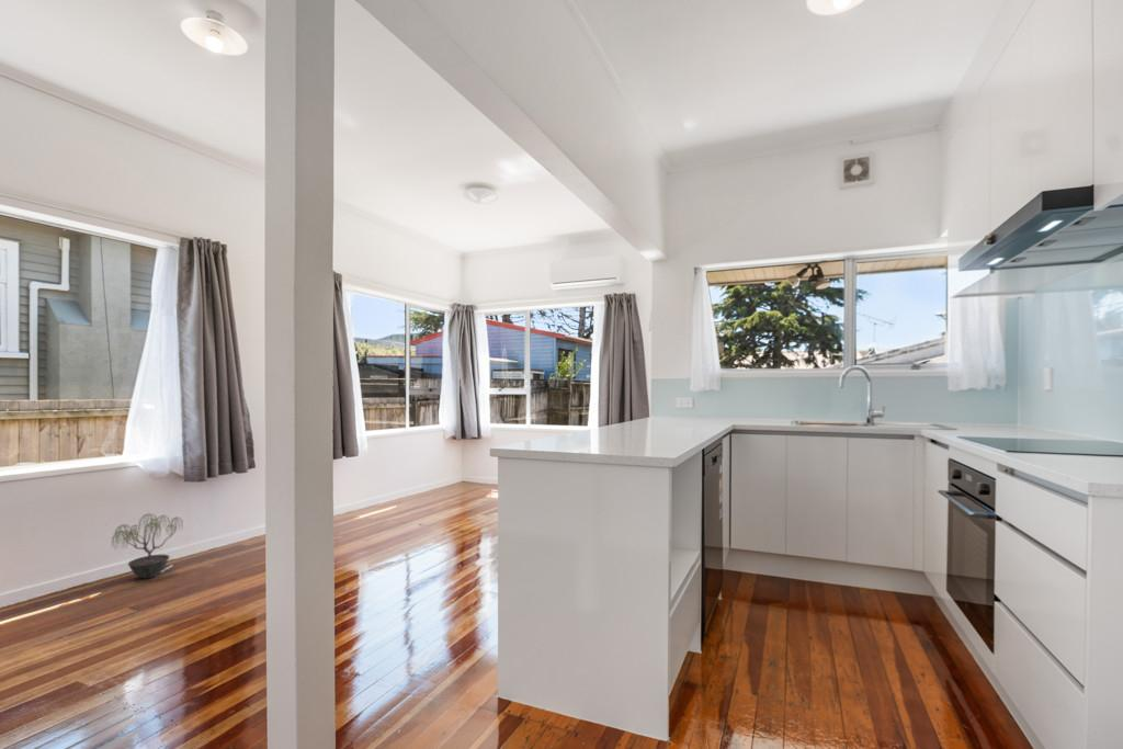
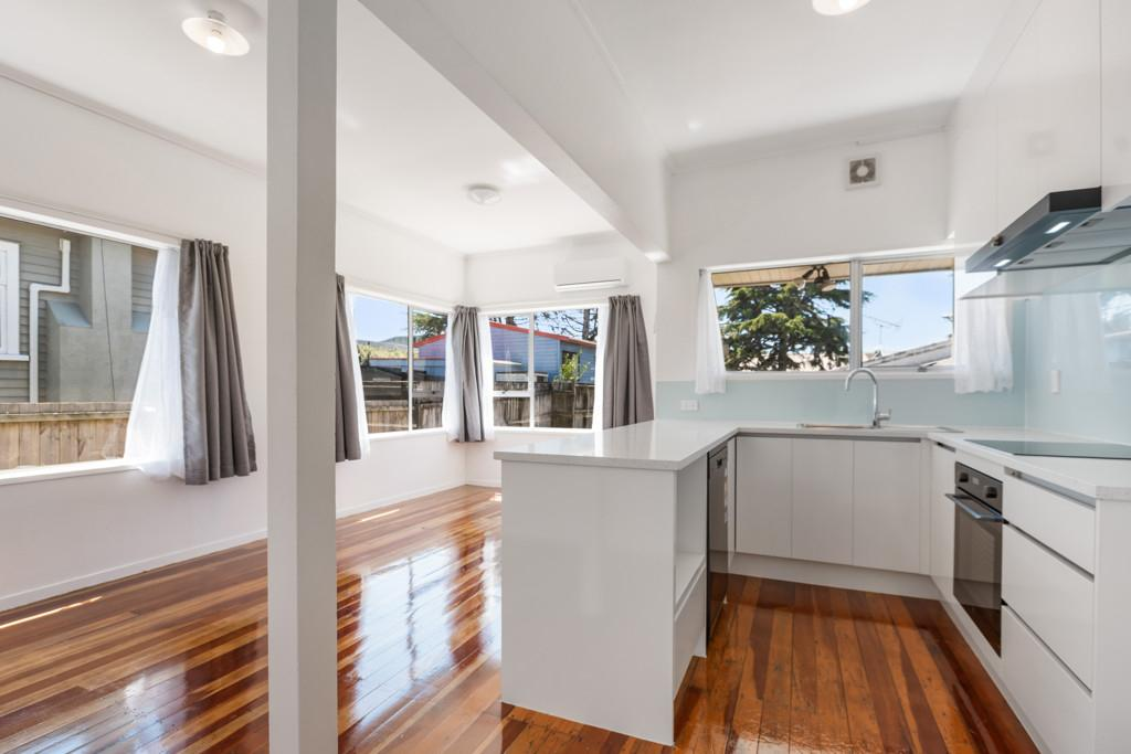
- potted plant (146, 546)
